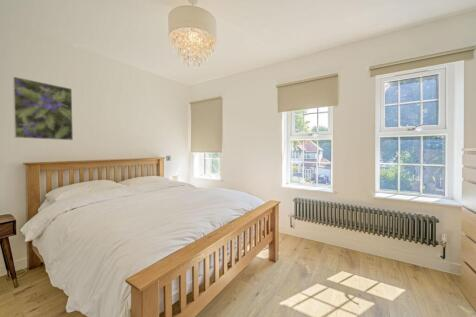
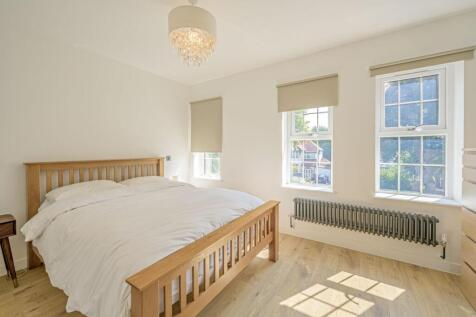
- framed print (45, 111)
